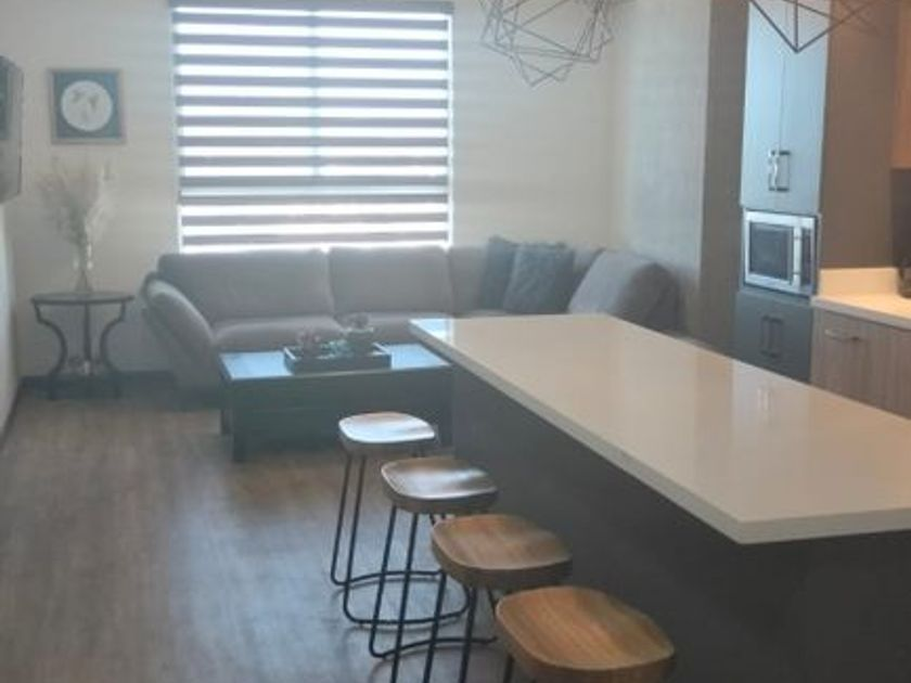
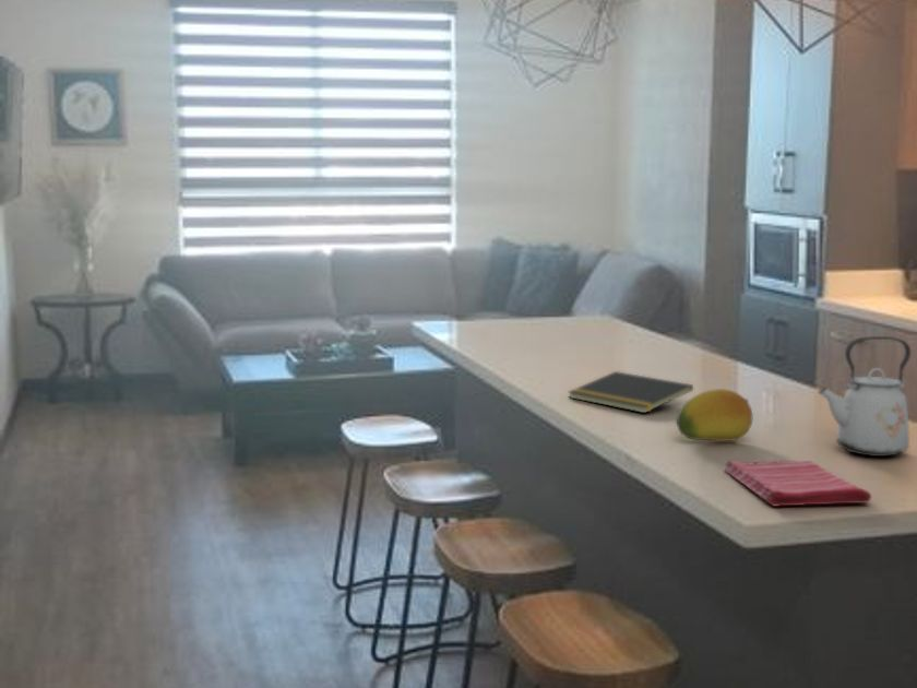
+ notepad (629, 391)
+ kettle (862, 394)
+ fruit (713, 415)
+ dish towel (794, 479)
